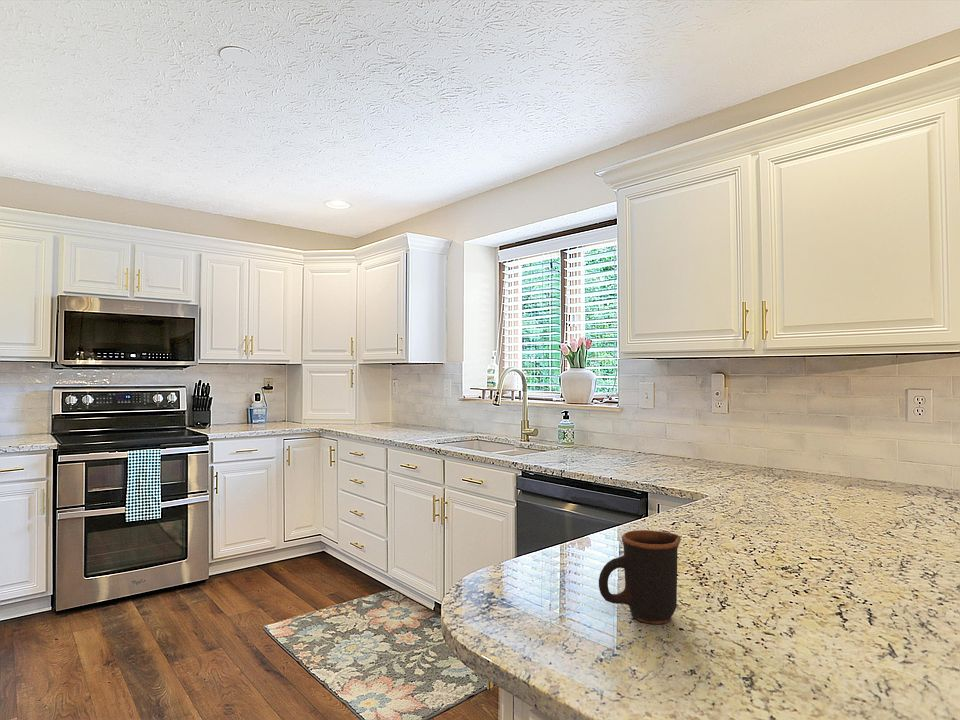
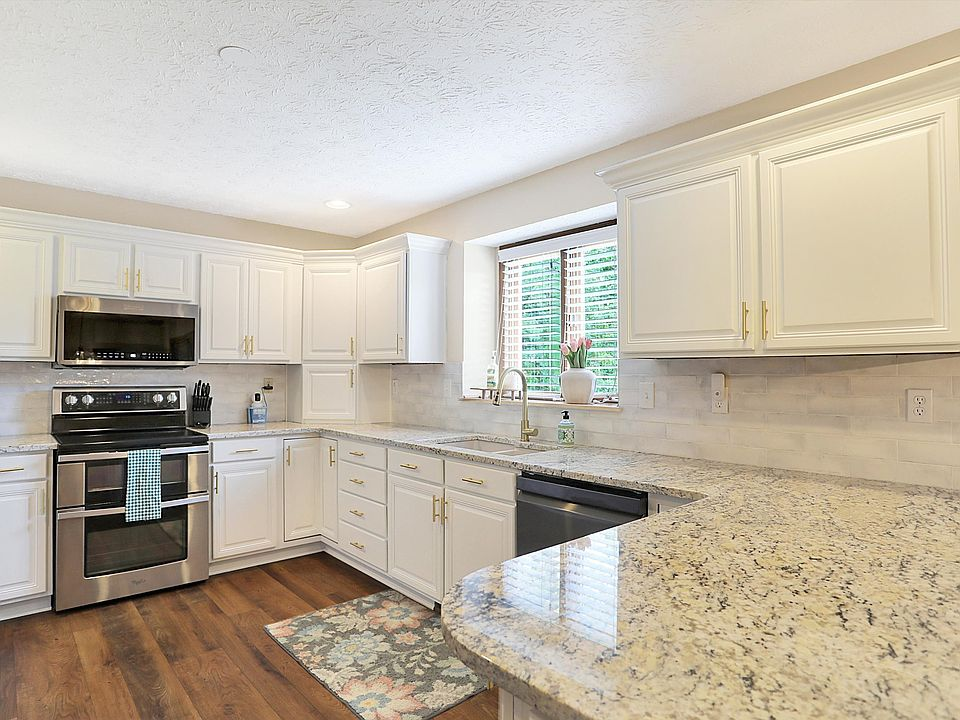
- mug (640, 577)
